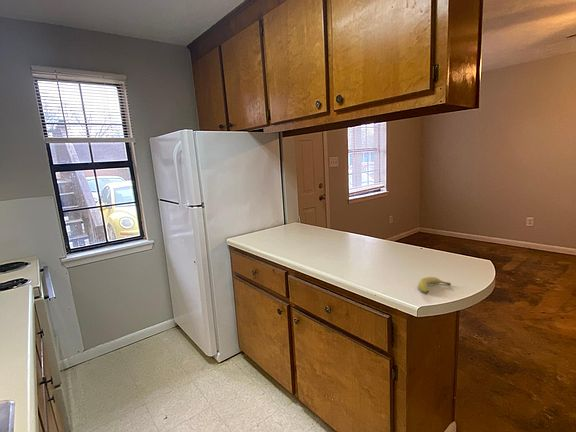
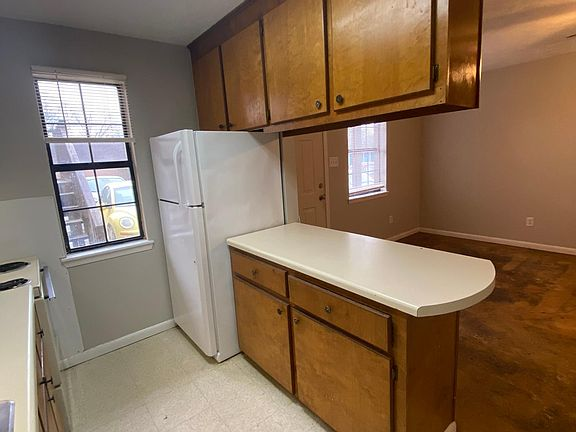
- fruit (431, 283)
